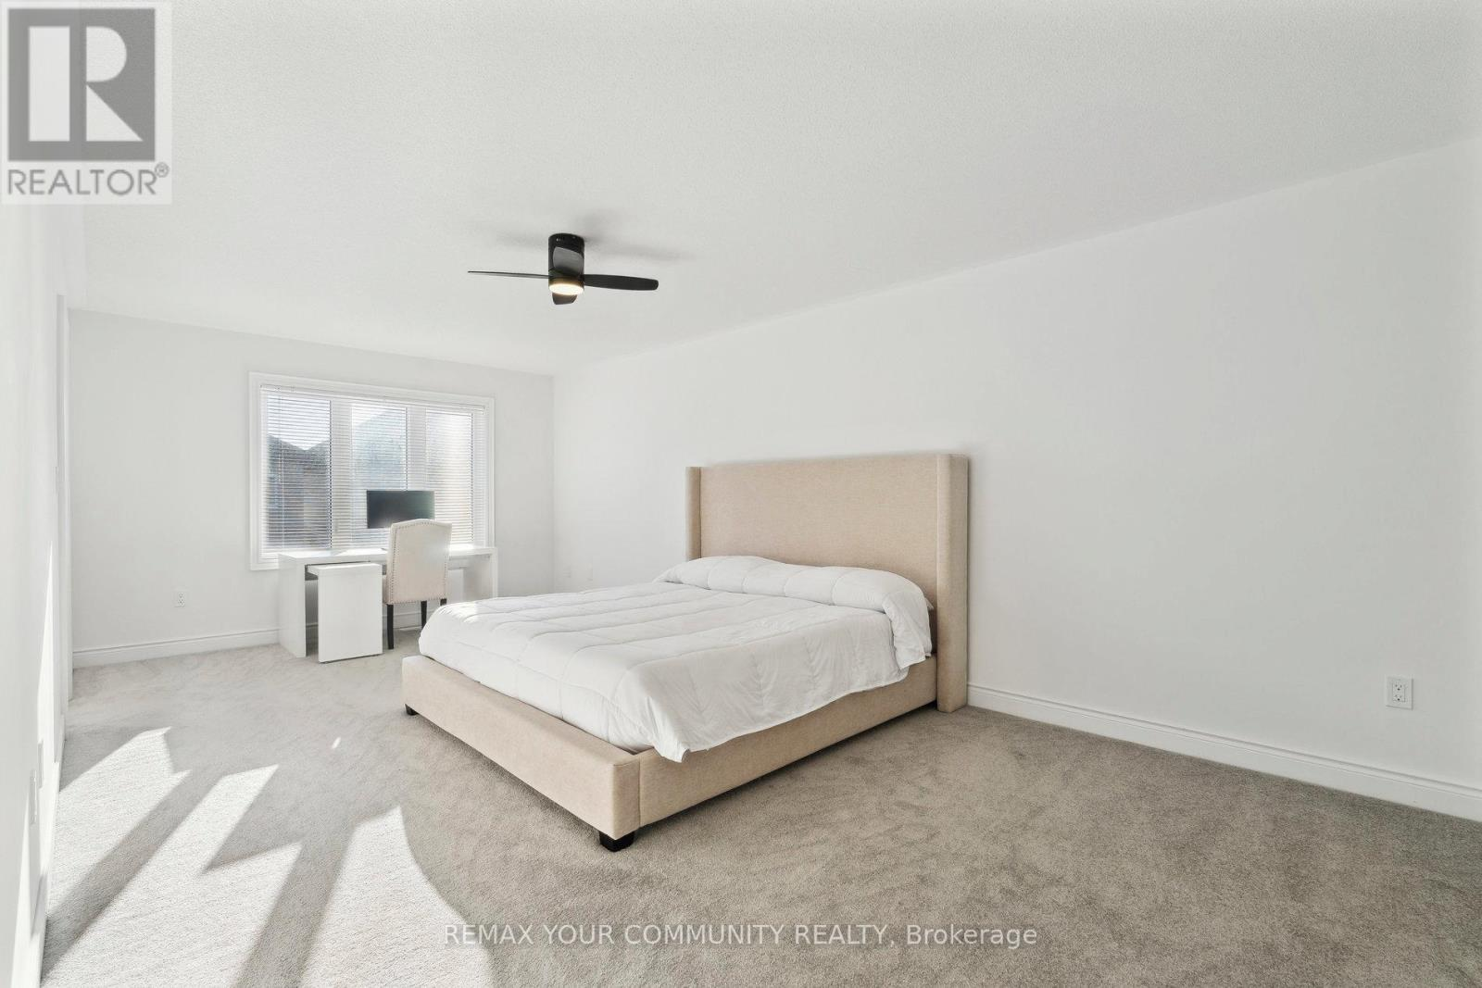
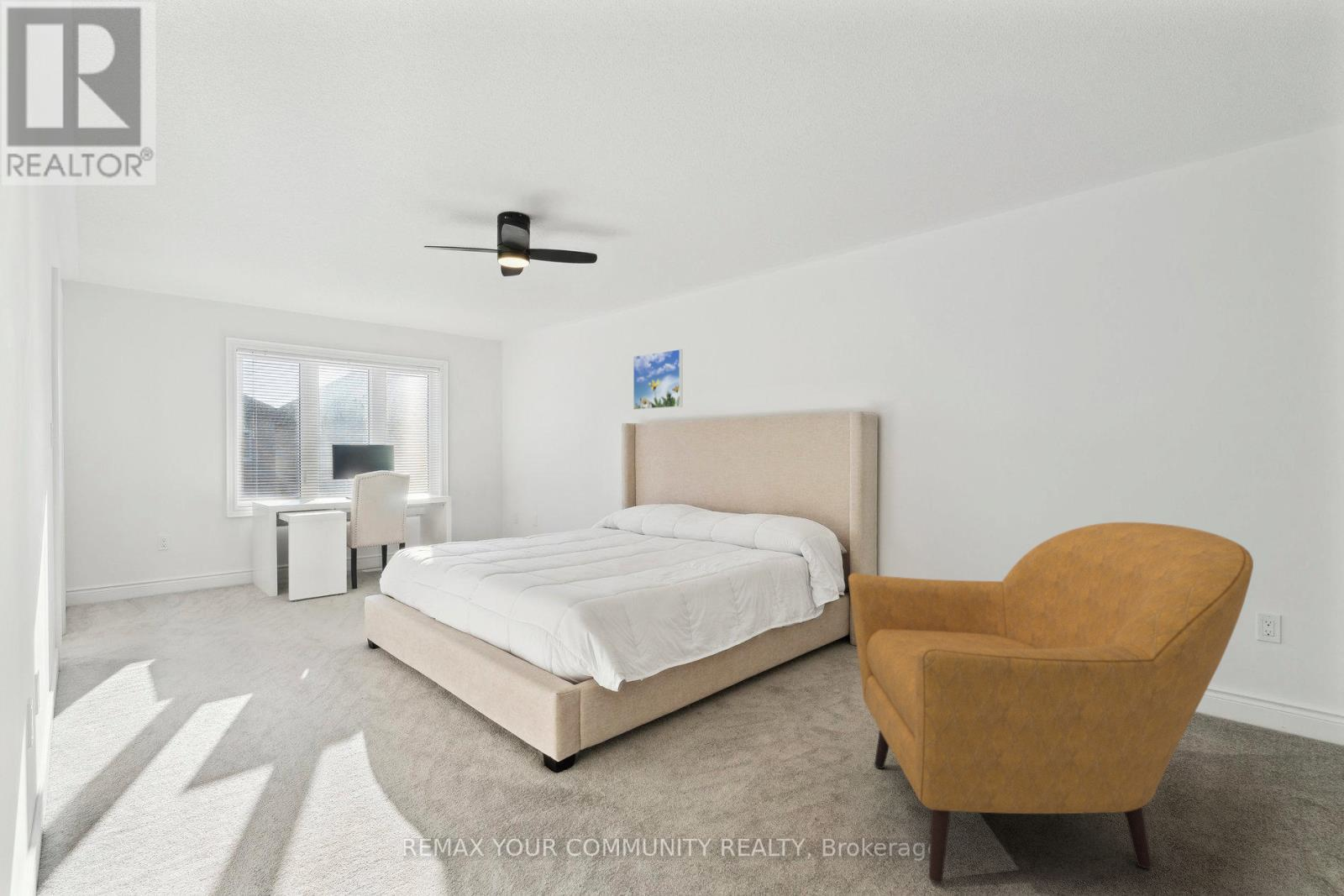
+ armchair (1032, 673)
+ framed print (657, 380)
